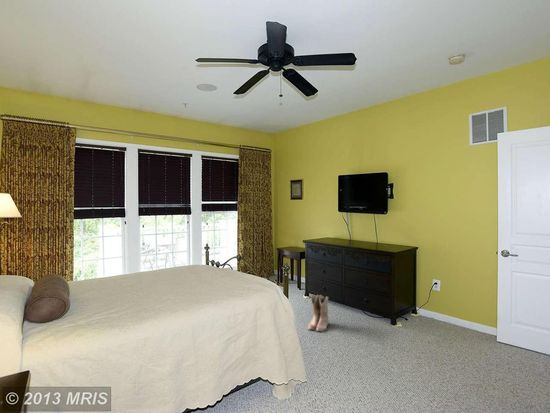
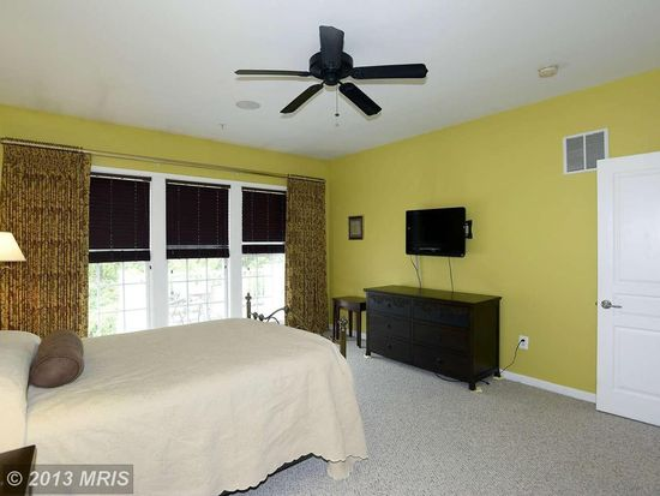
- boots (318, 311)
